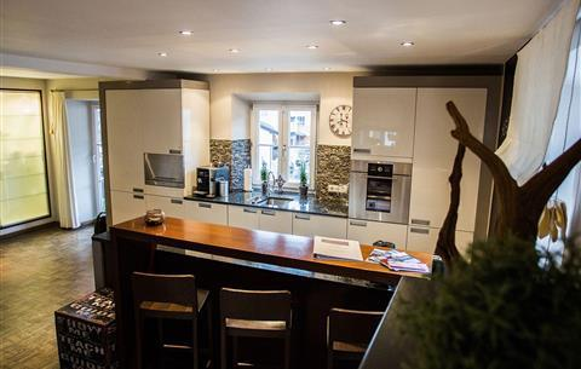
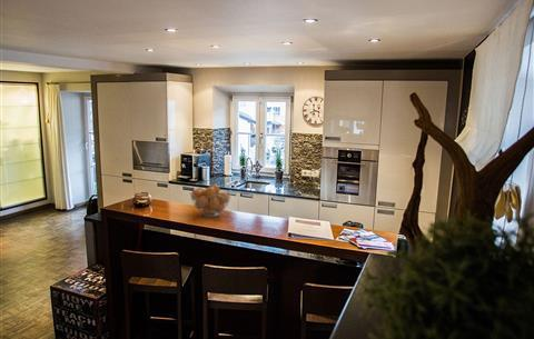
+ fruit basket (210, 200)
